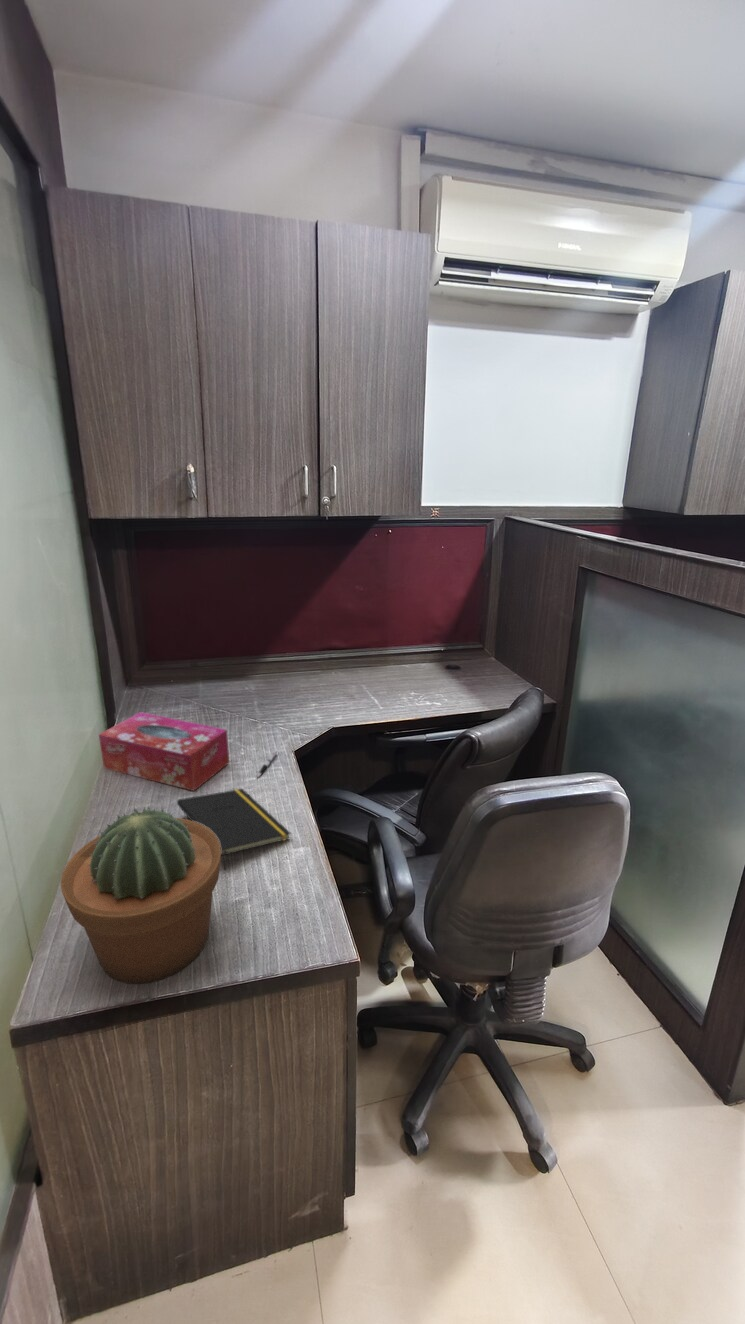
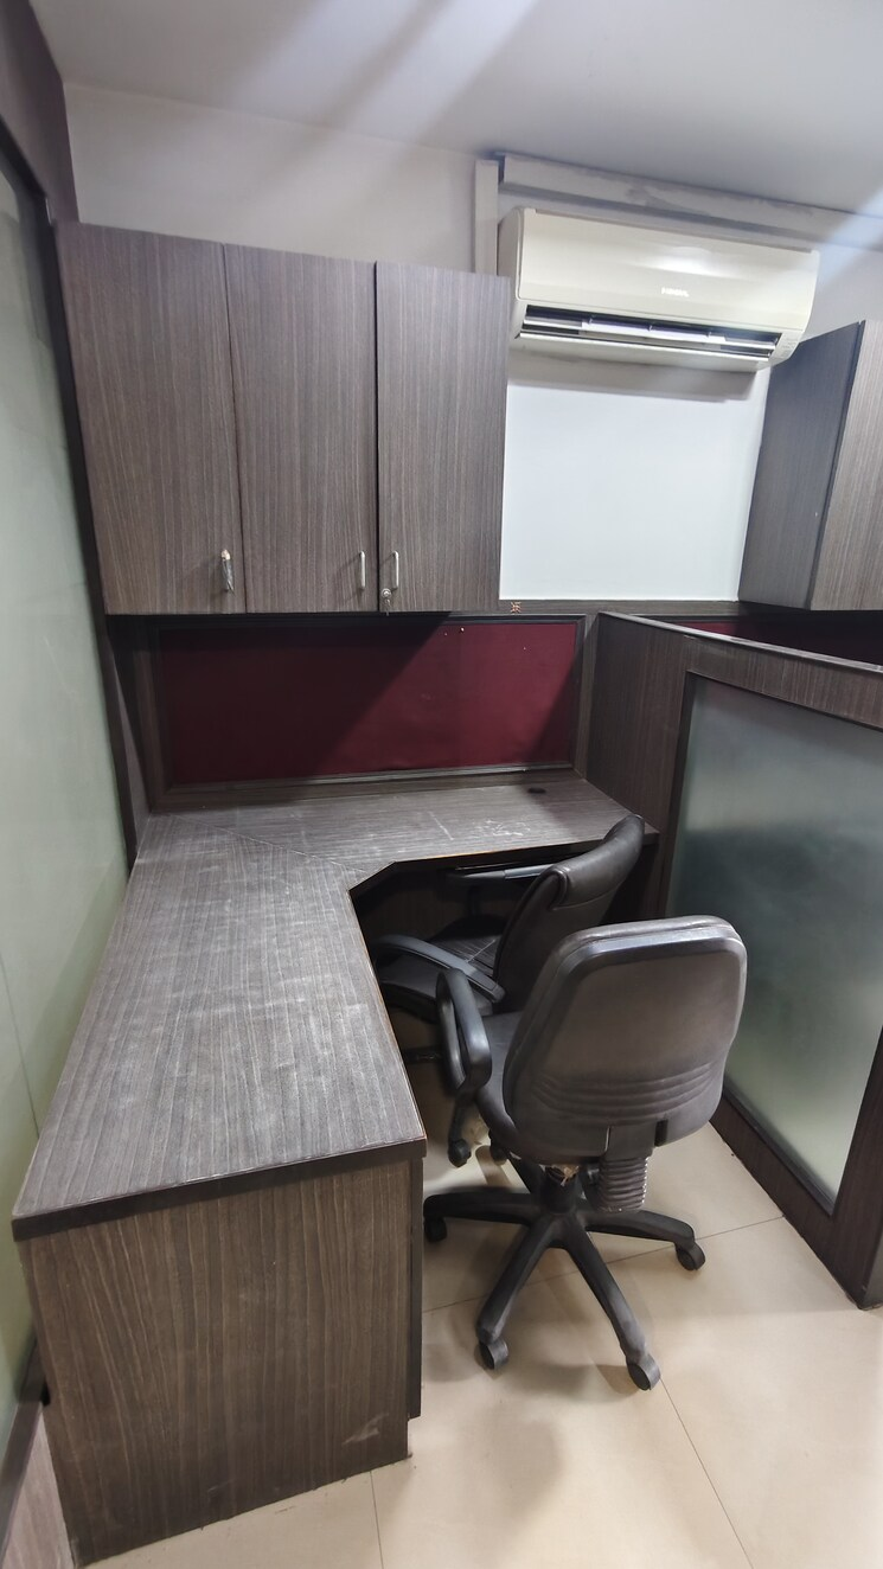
- pen (267, 763)
- tissue box (165, 749)
- notepad (232, 818)
- potted cactus (147, 881)
